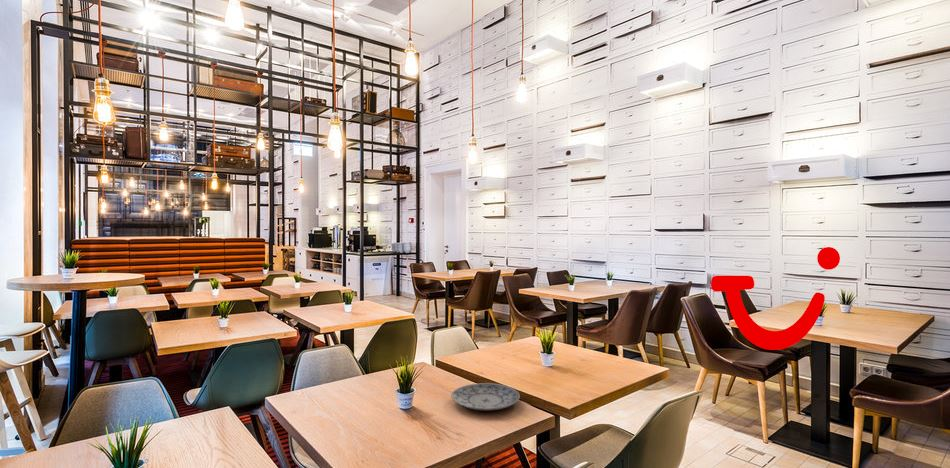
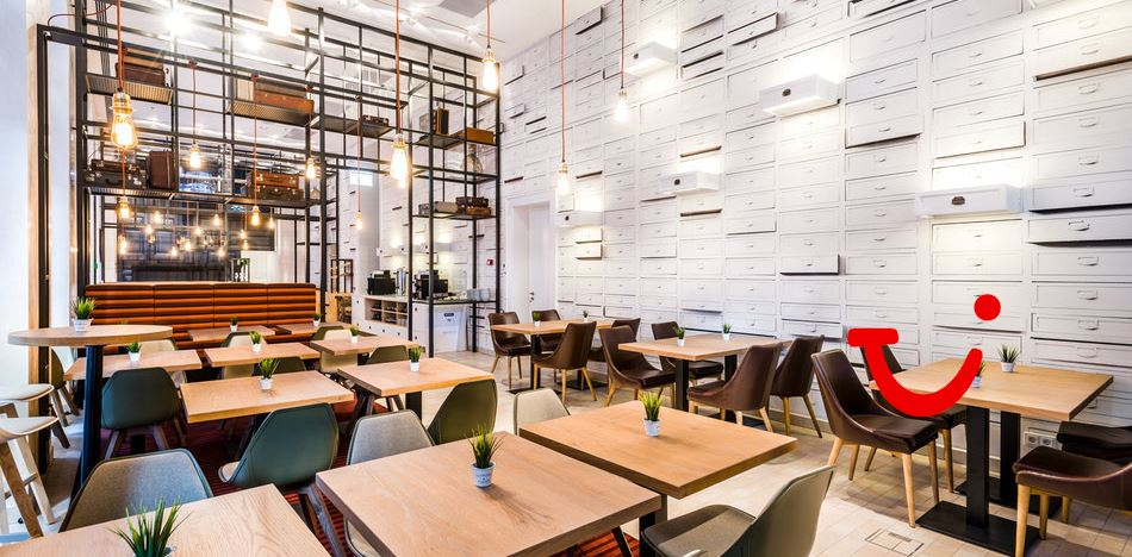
- plate (485, 398)
